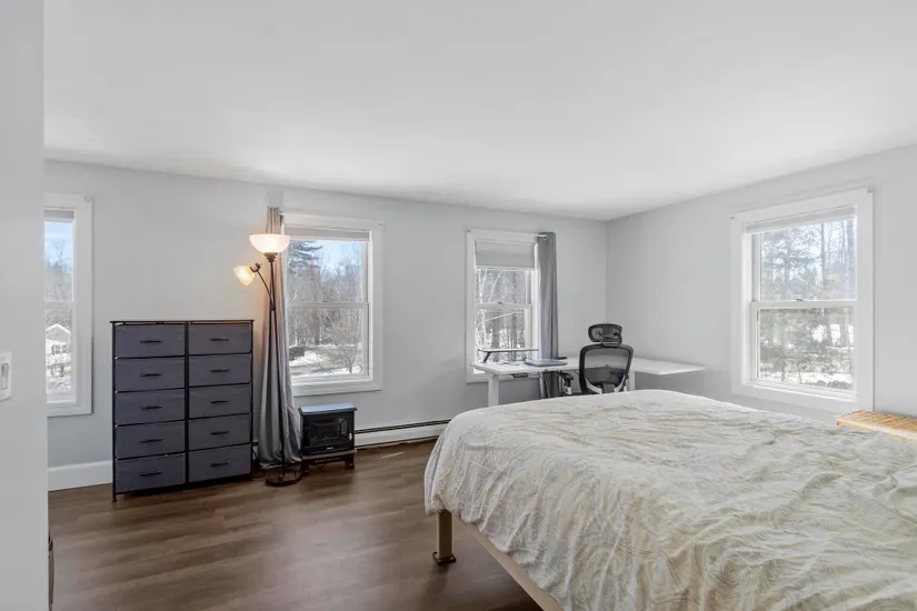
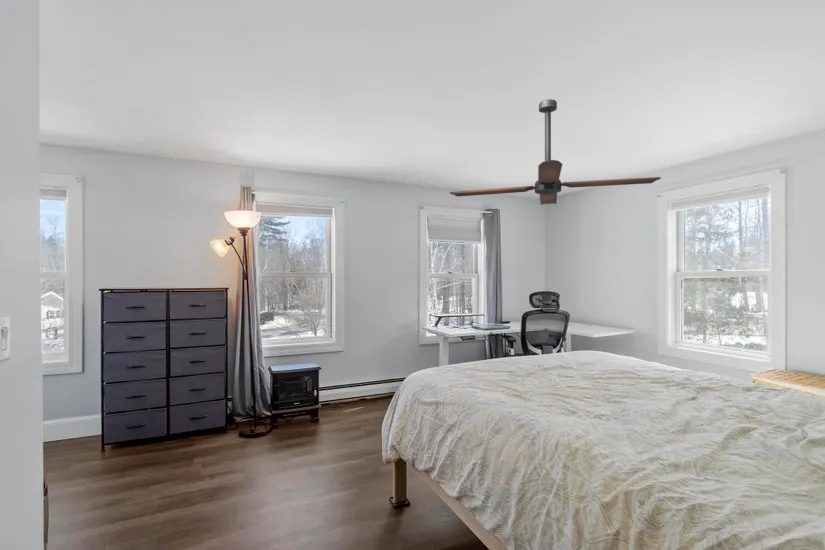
+ ceiling fan (547, 148)
